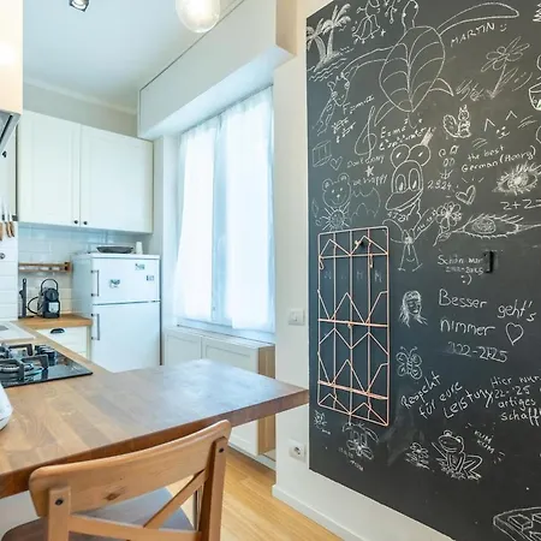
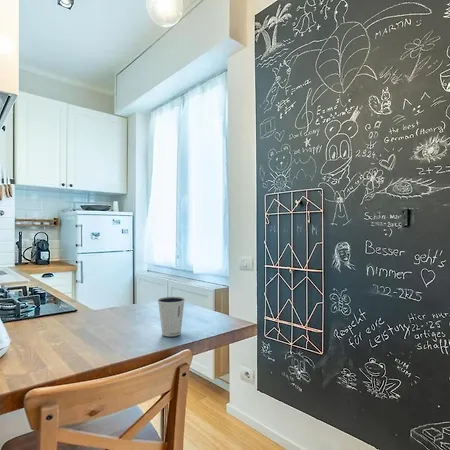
+ dixie cup (171, 316)
